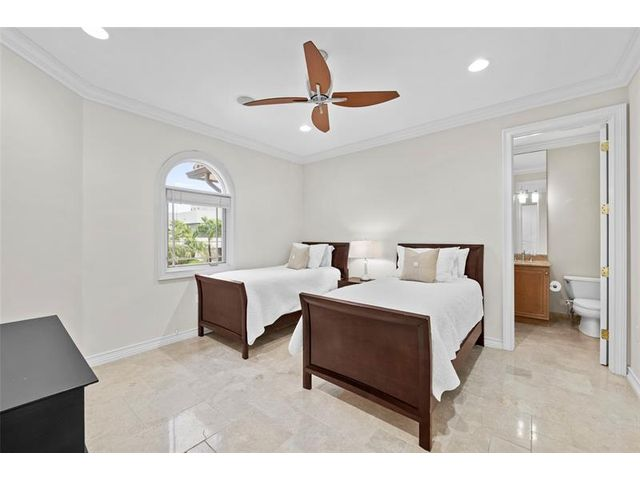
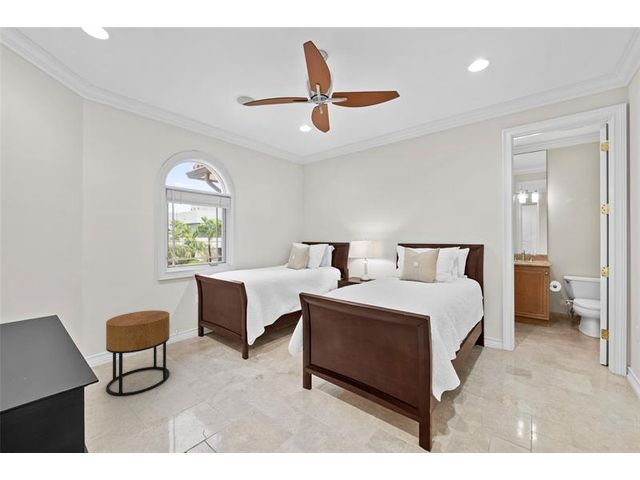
+ side table (139, 349)
